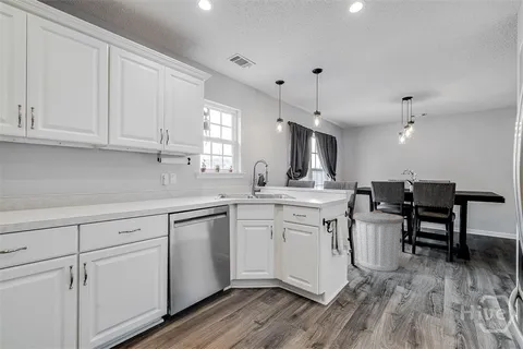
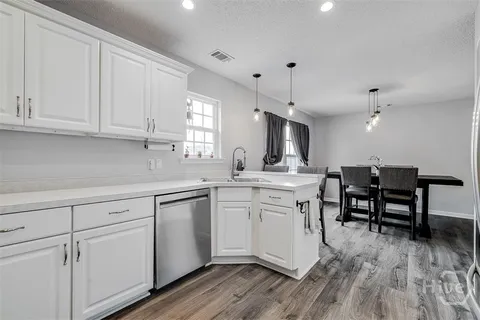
- trash can (377, 237)
